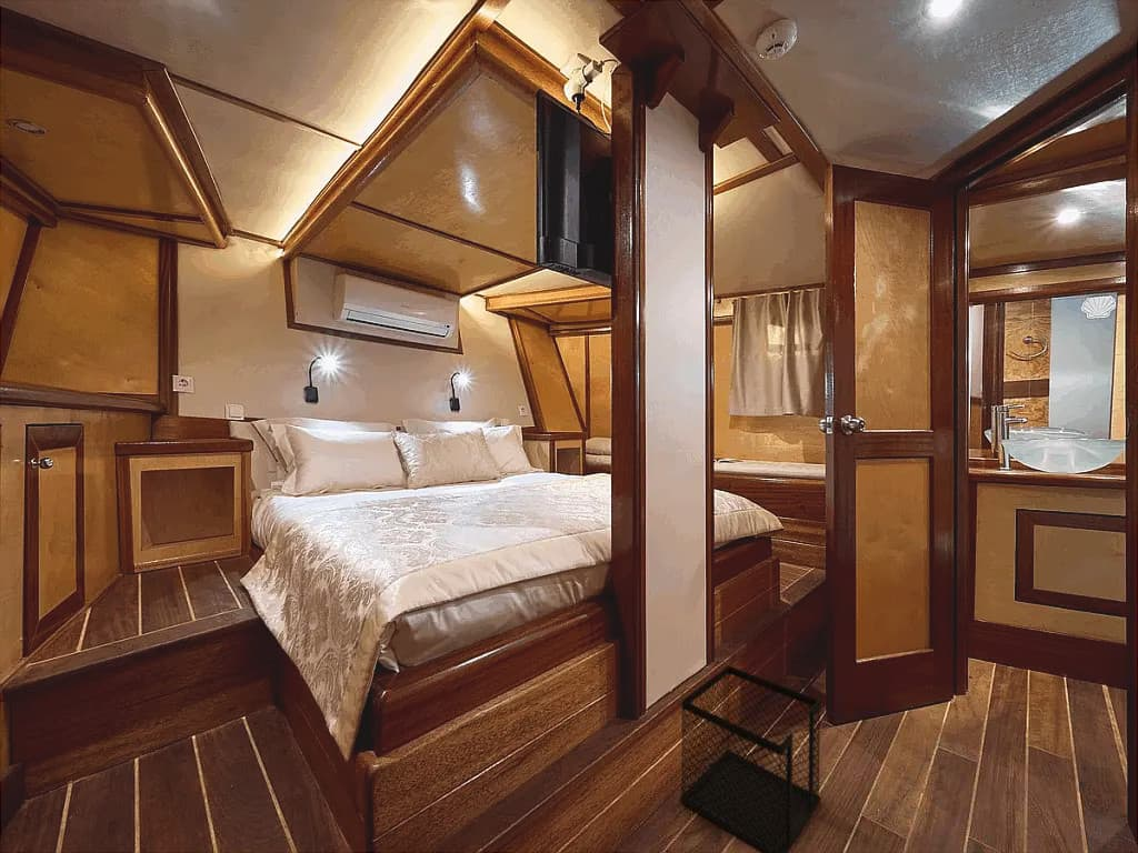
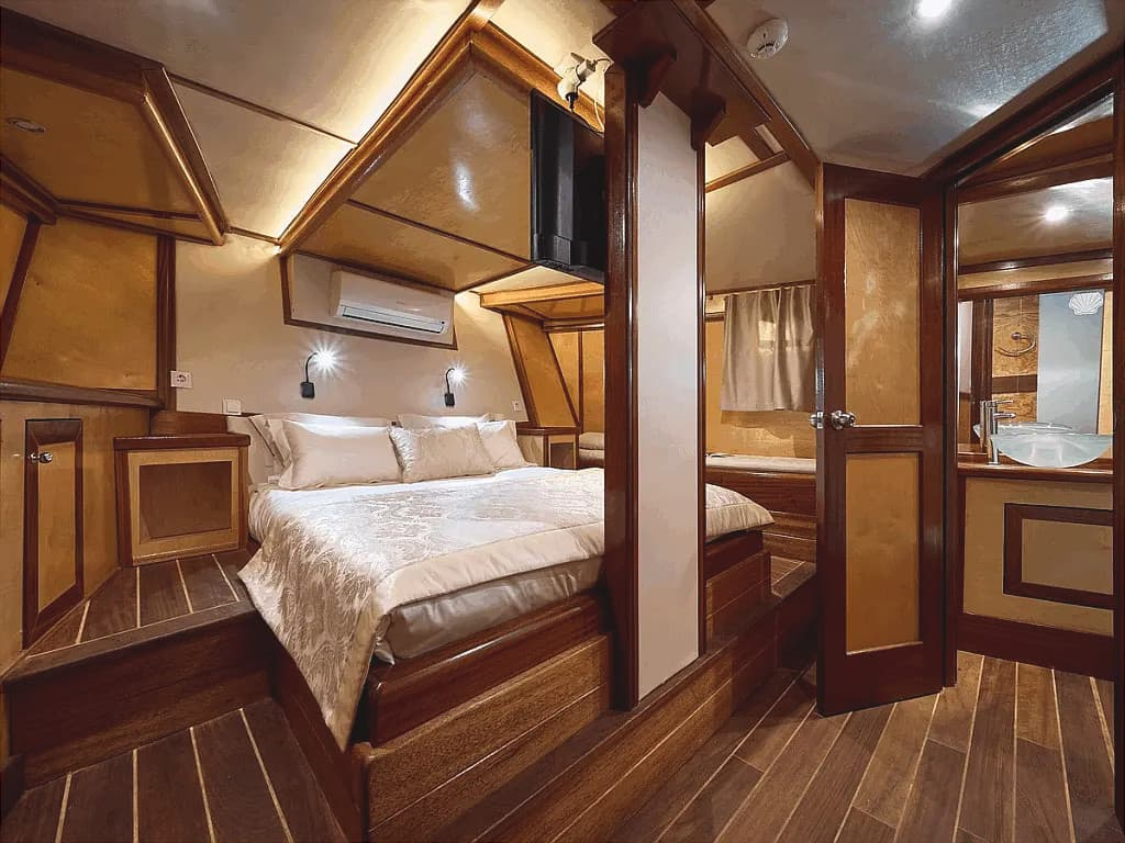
- wastebasket (749, 751)
